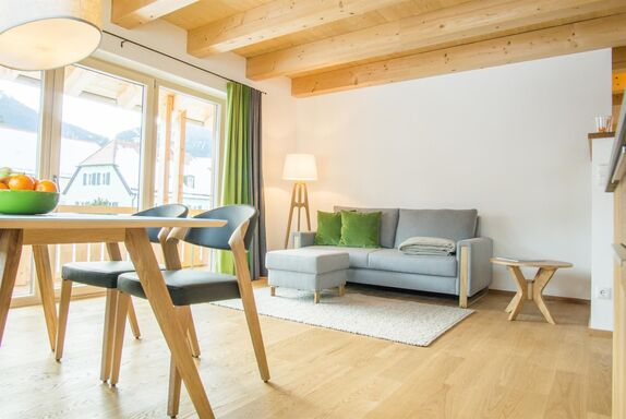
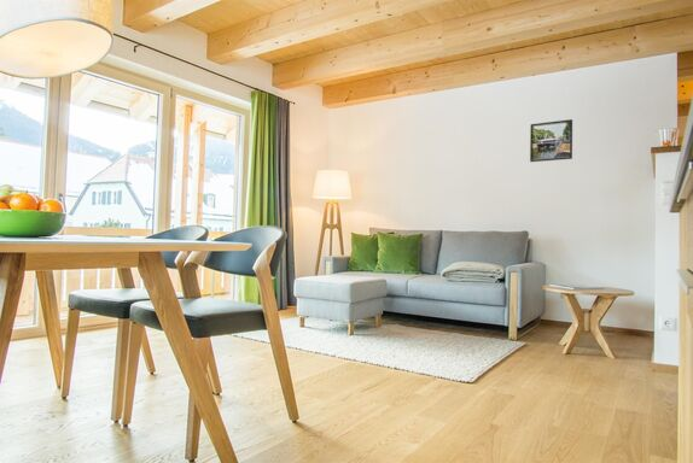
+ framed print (551, 141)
